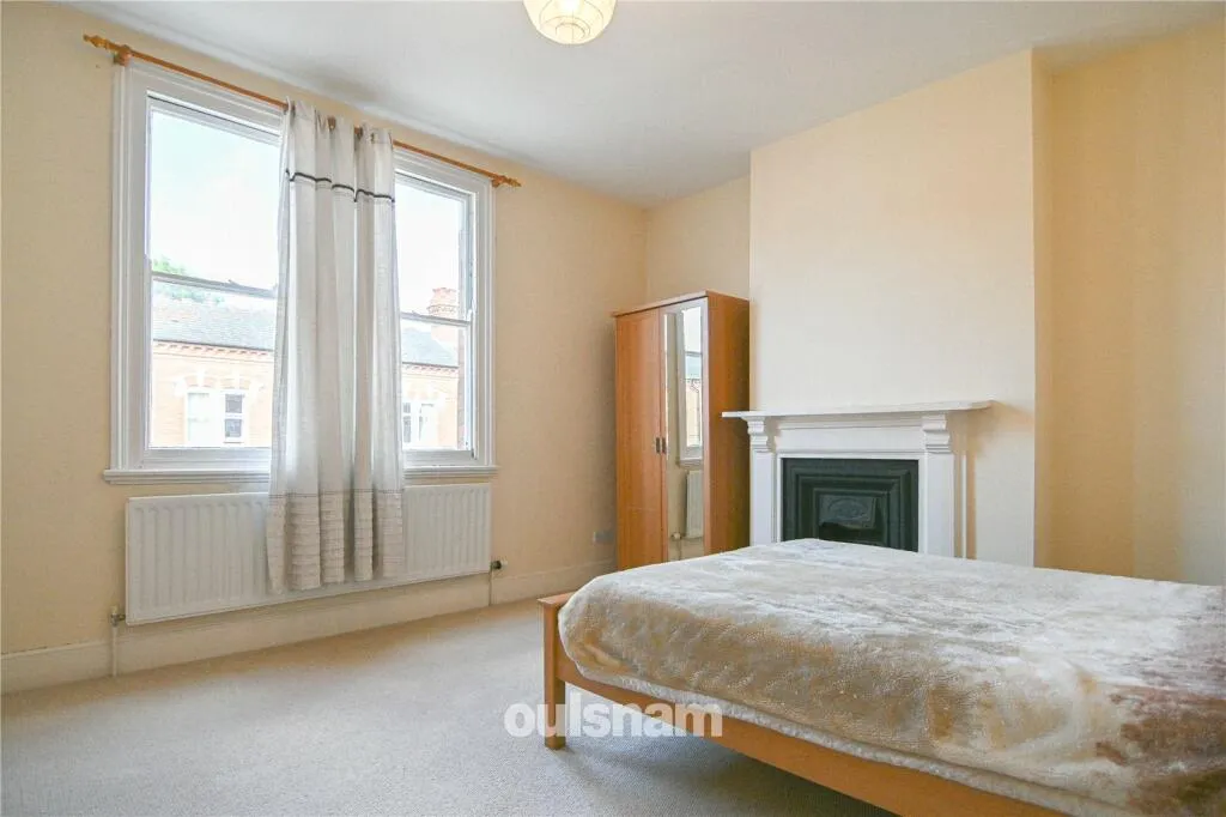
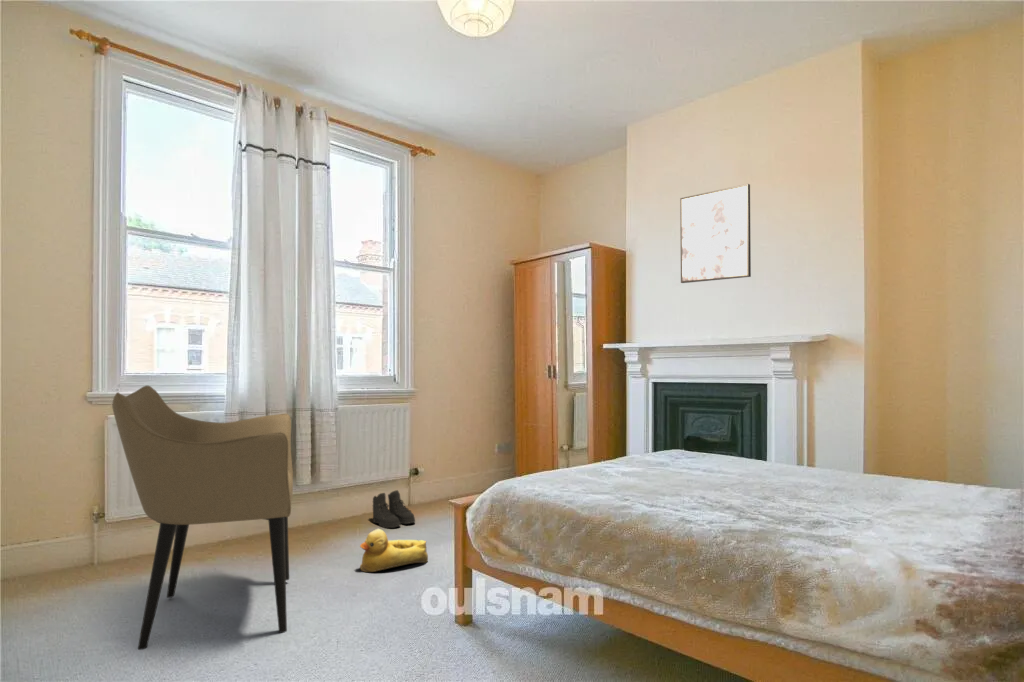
+ boots (393, 507)
+ armchair (209, 500)
+ rubber duck (393, 545)
+ wall art (713, 235)
